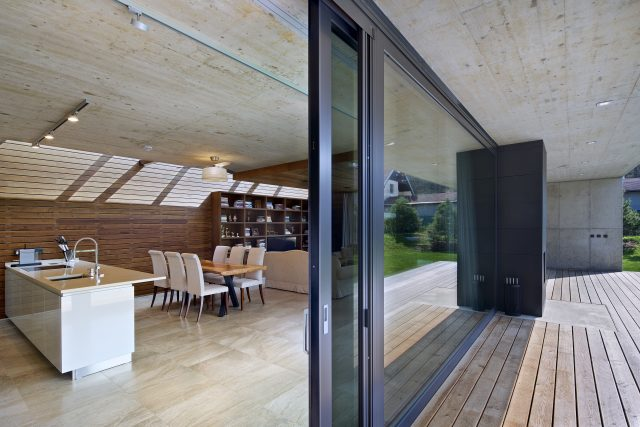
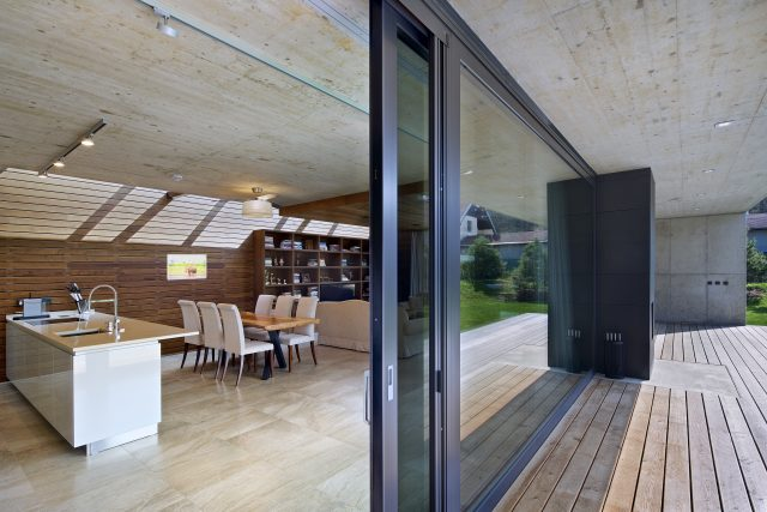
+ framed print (187, 266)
